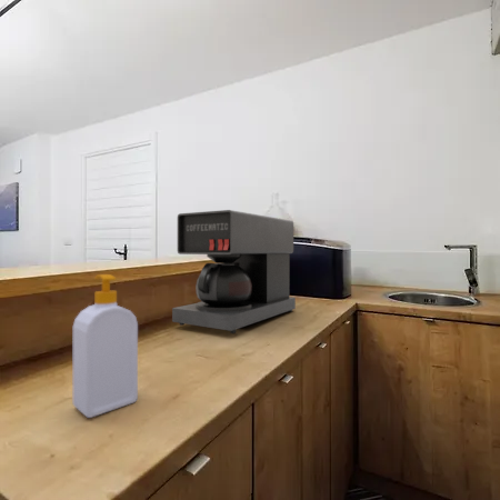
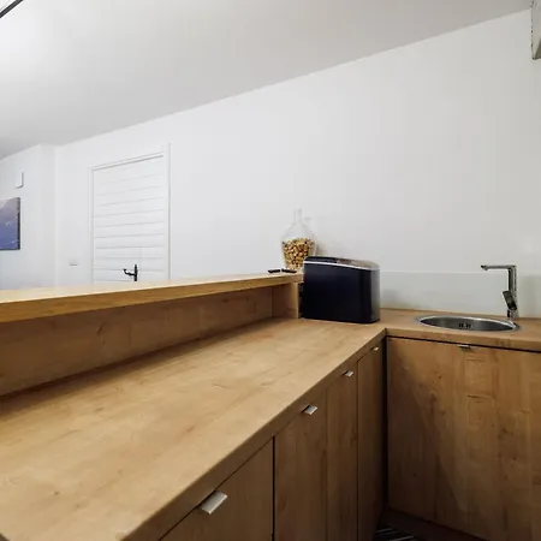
- coffee maker (240, 268)
- soap bottle (104, 339)
